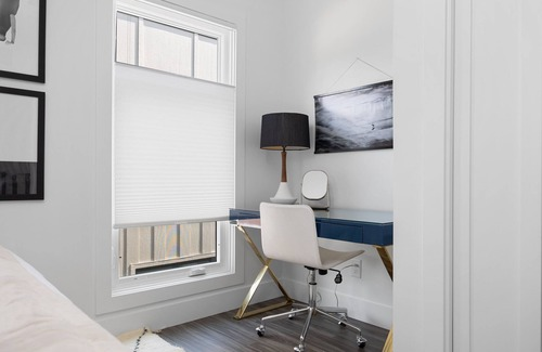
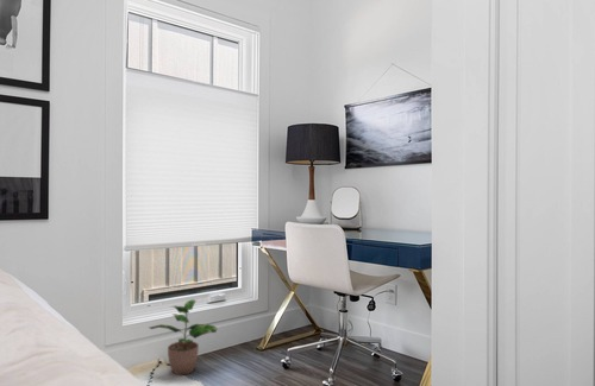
+ potted plant (183, 334)
